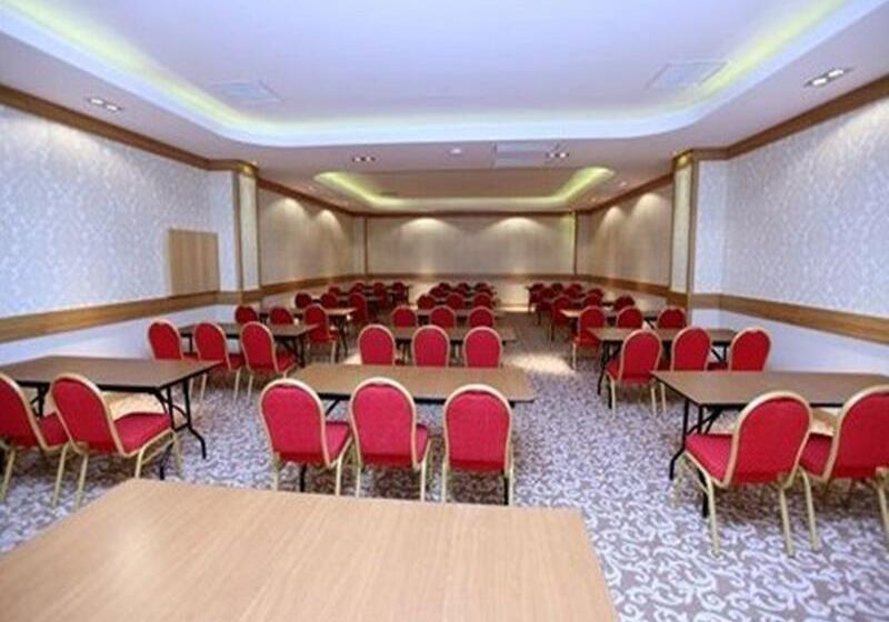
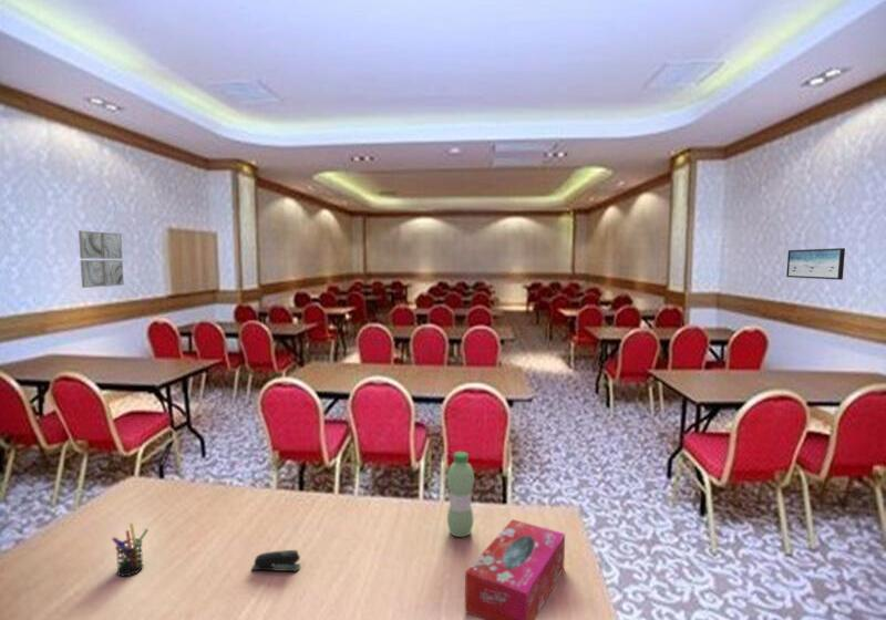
+ tissue box (517, 570)
+ wall art (102, 258)
+ wall art (813, 264)
+ pen holder (132, 548)
+ stapler (276, 559)
+ water bottle (460, 493)
